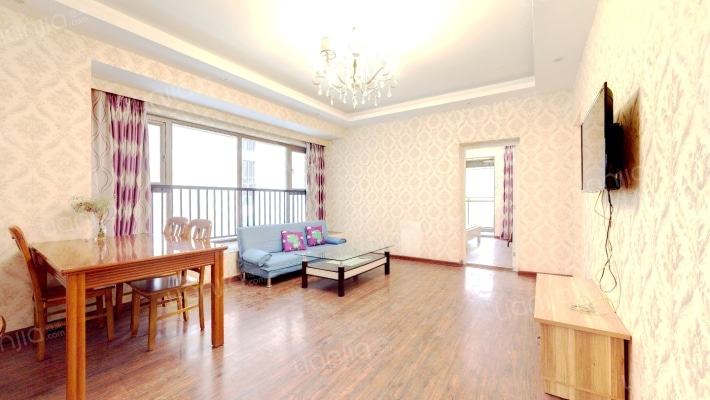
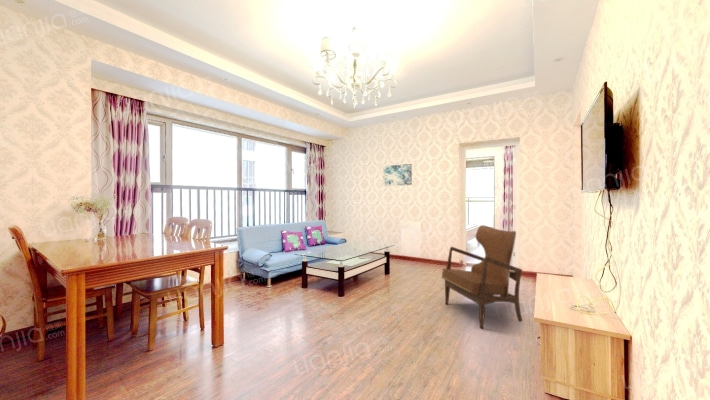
+ wall art (397, 175)
+ armchair (480, 270)
